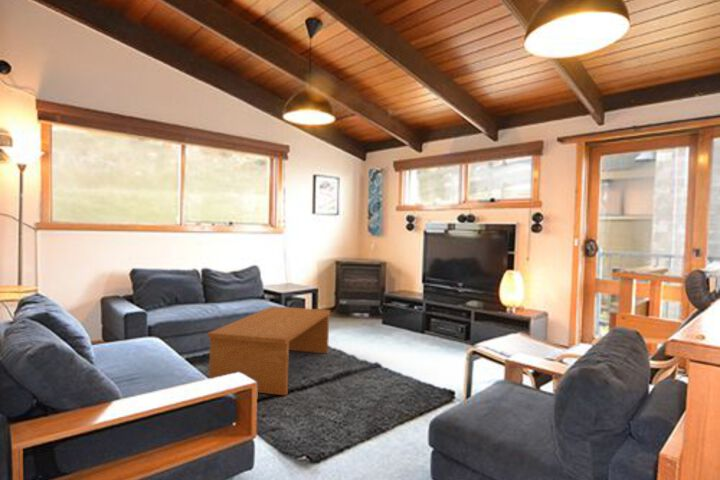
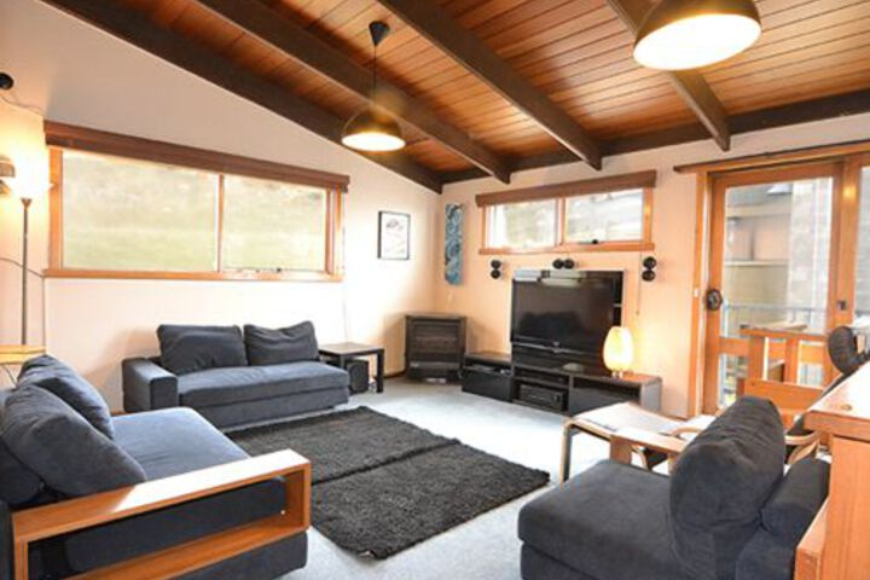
- coffee table (277, 343)
